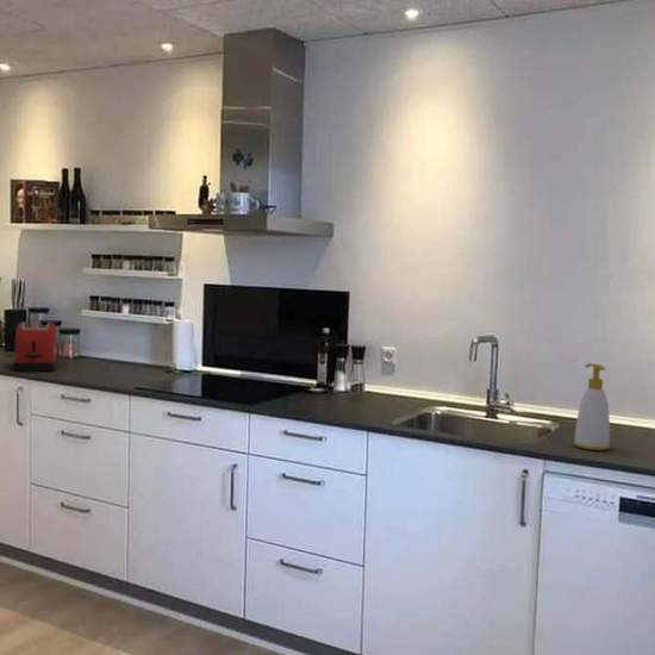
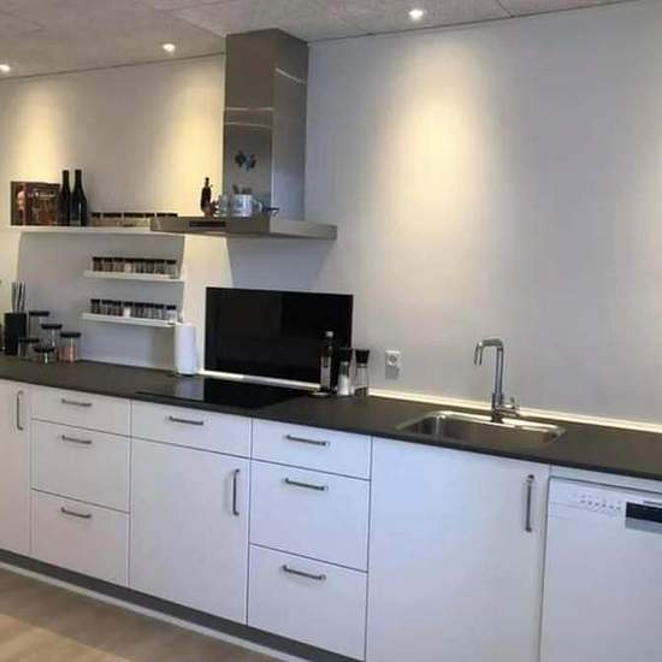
- soap bottle (593, 405)
- toaster (36, 344)
